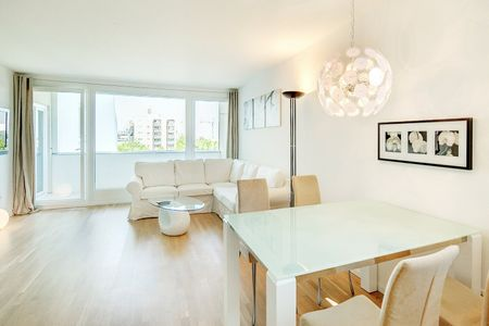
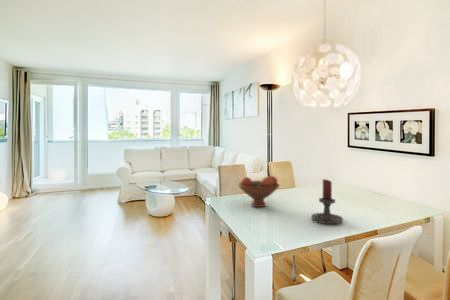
+ candle holder (324, 200)
+ fruit bowl (258, 190)
